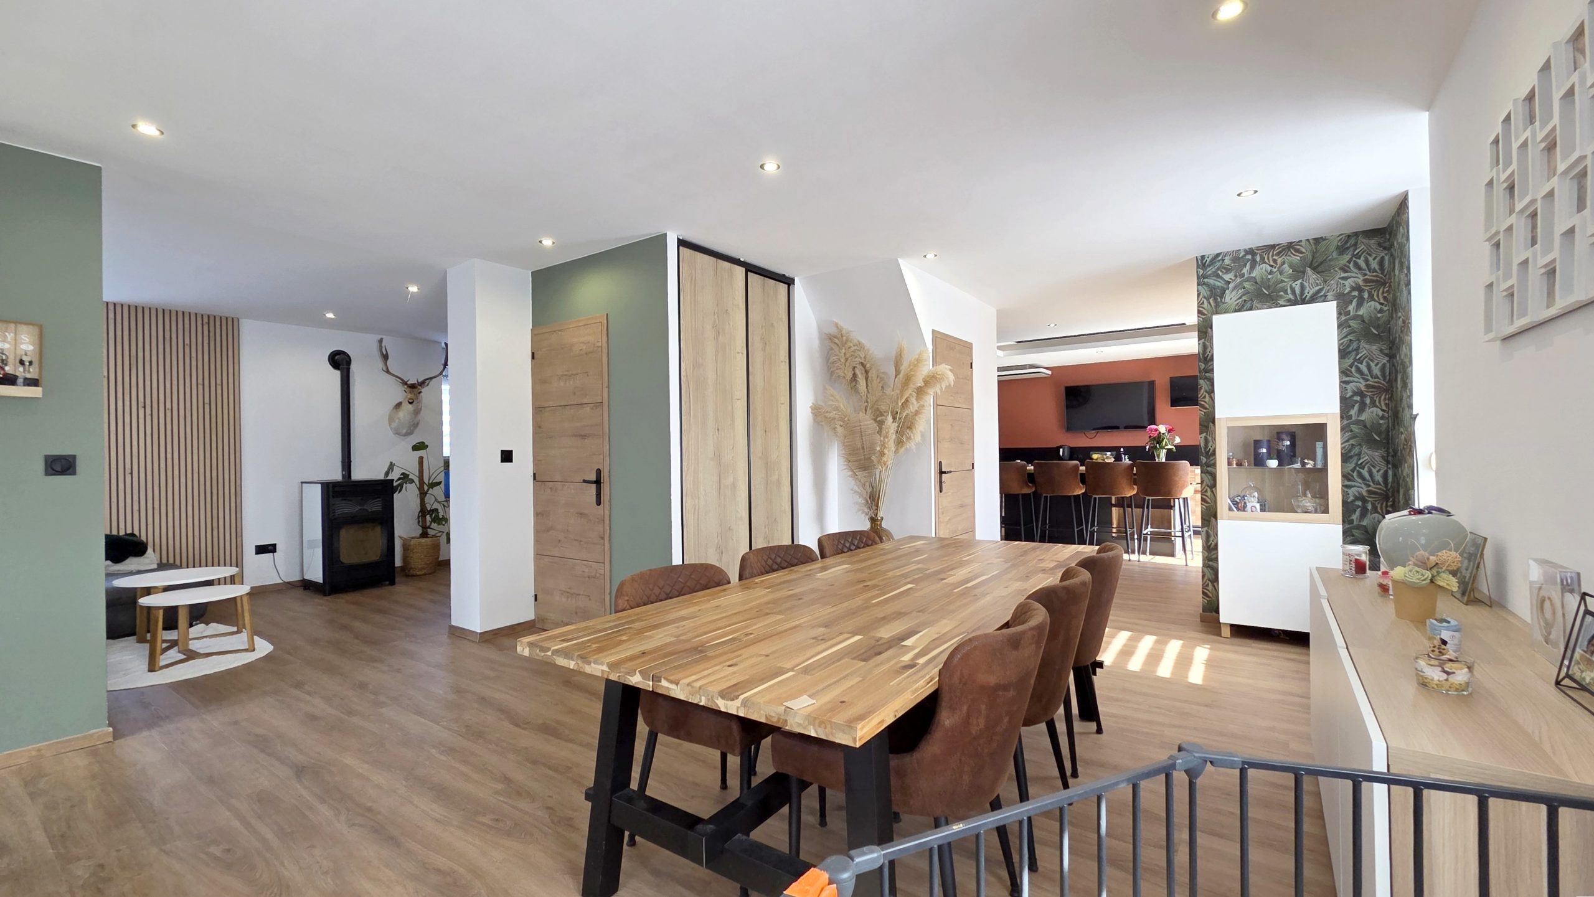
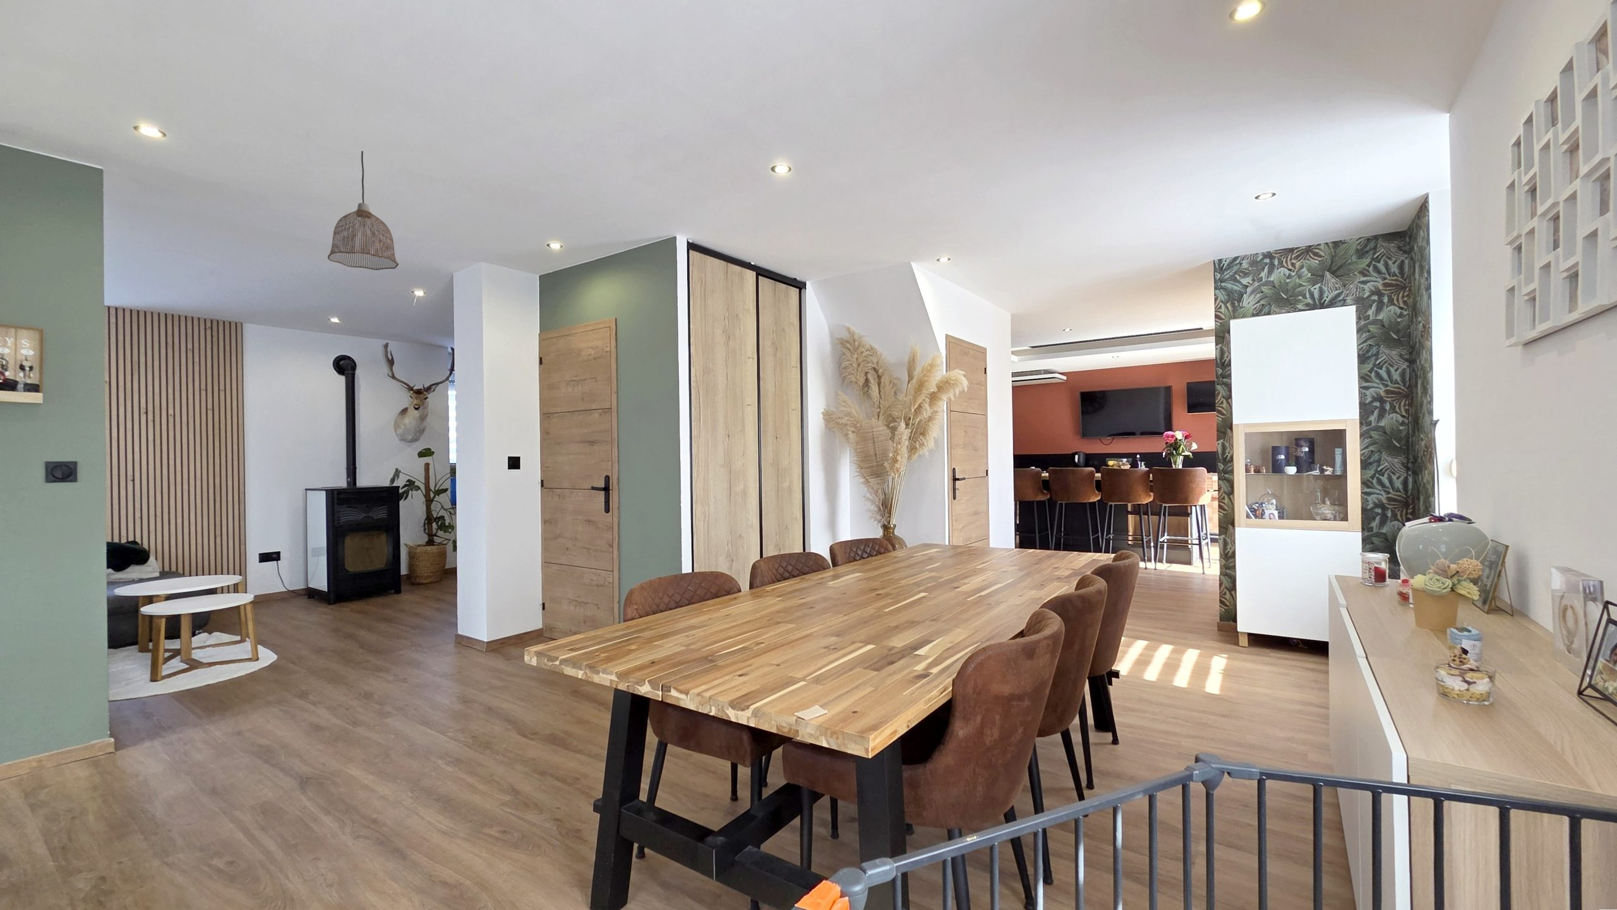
+ pendant lamp (362, 206)
